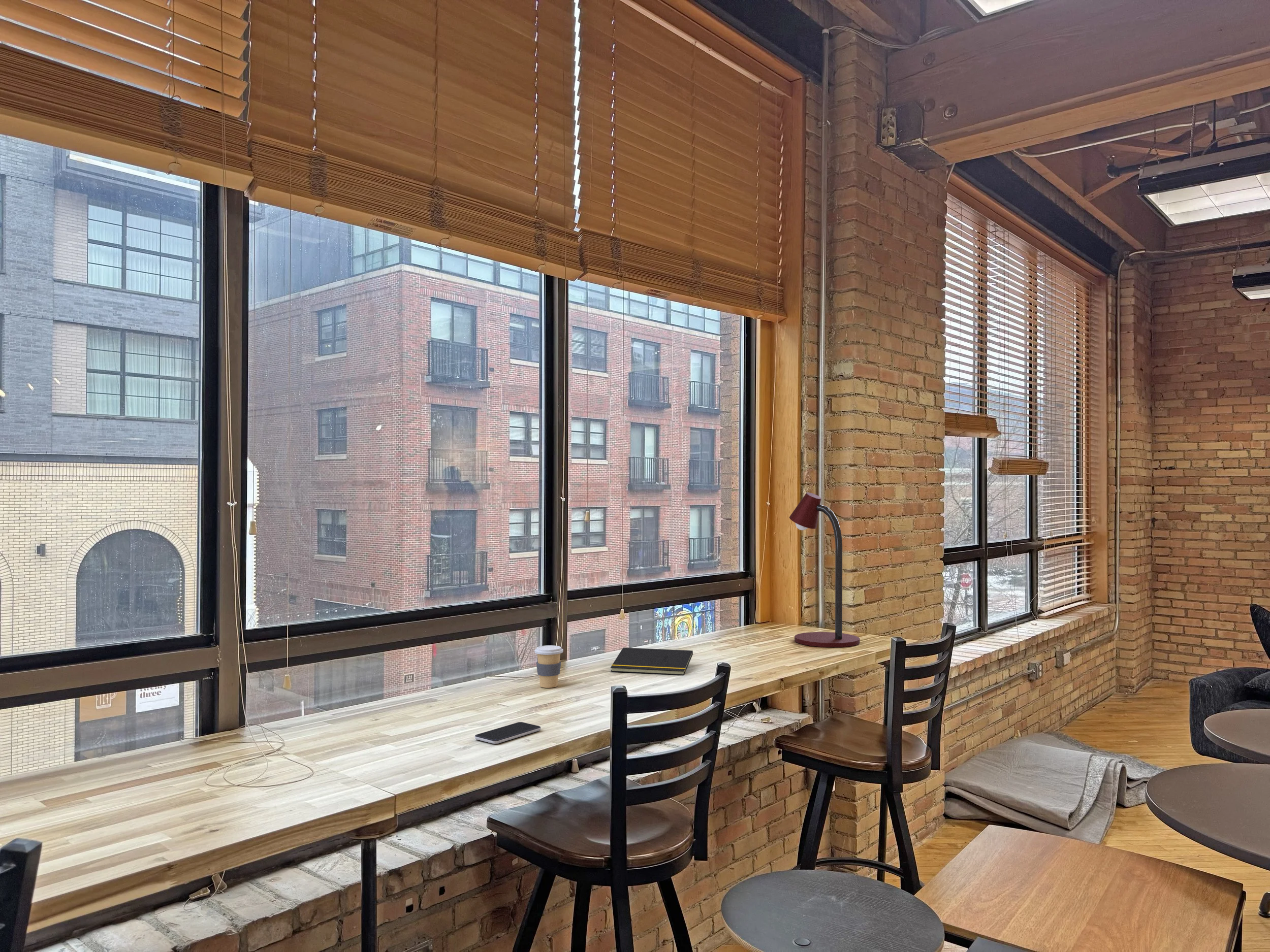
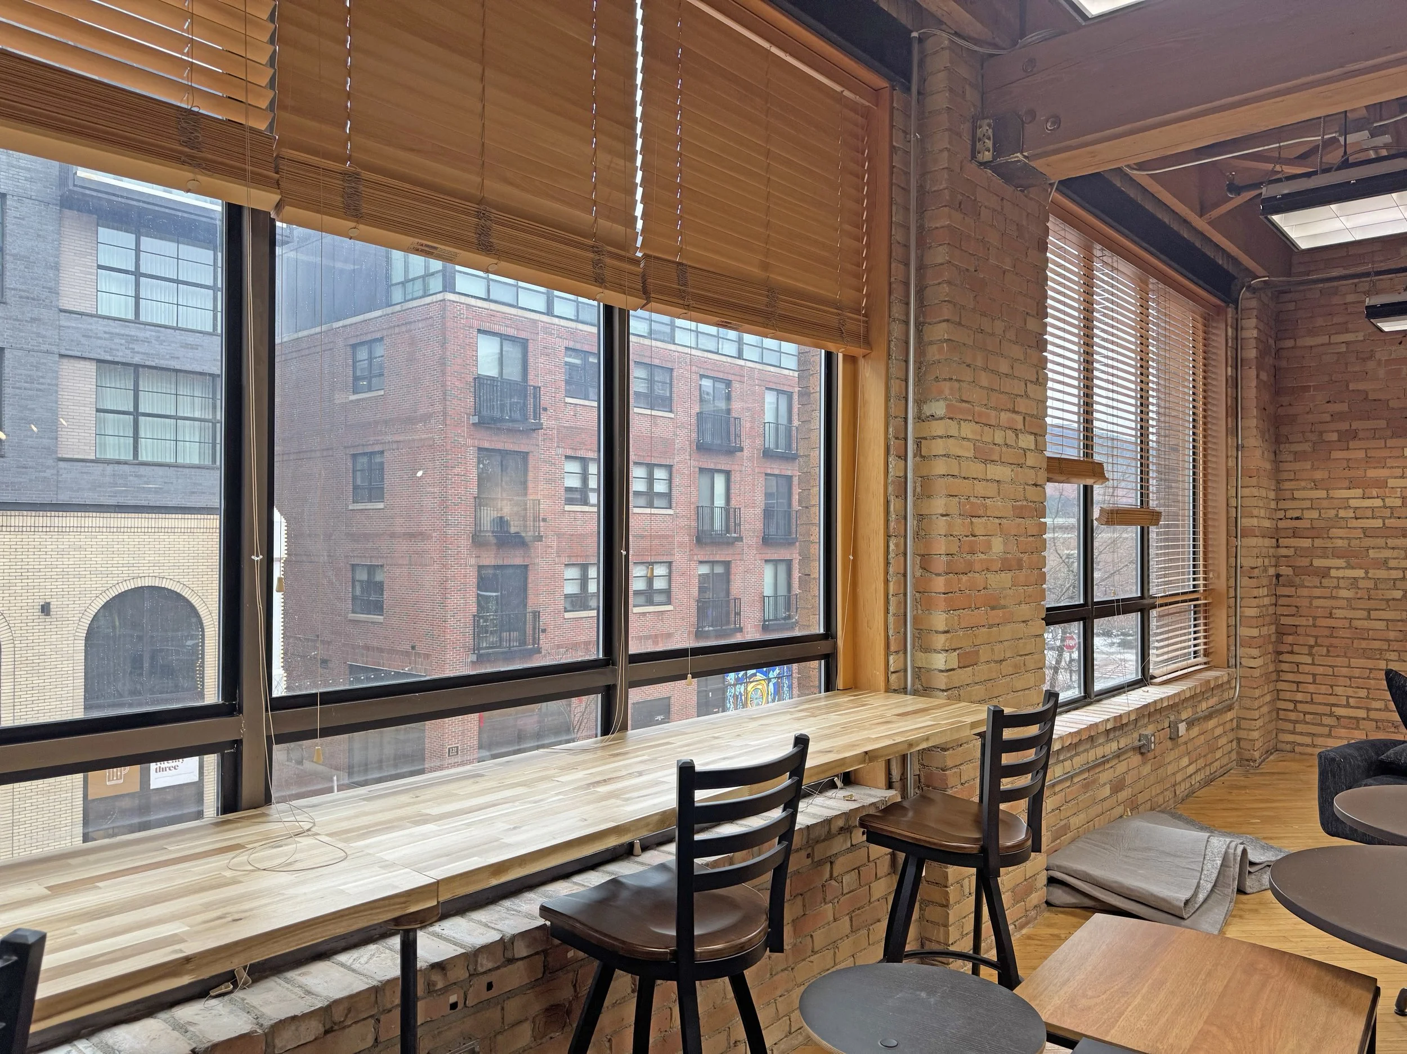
- smartphone (508, 732)
- desk lamp (835, 566)
- notepad (652, 661)
- coffee cup (549, 667)
